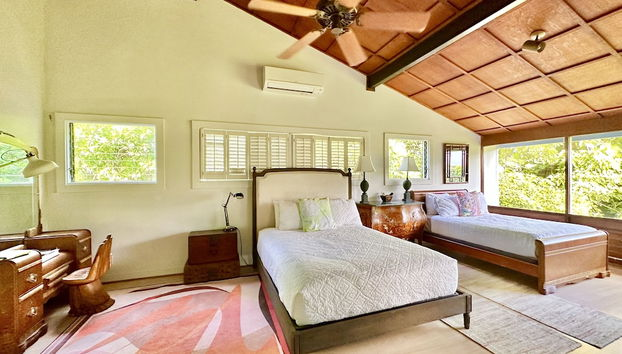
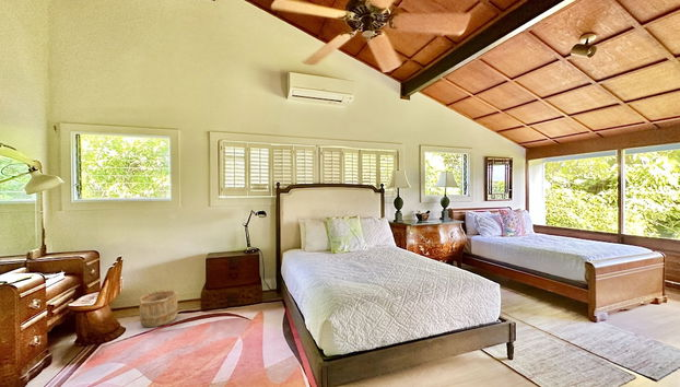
+ wooden bucket (159, 307)
